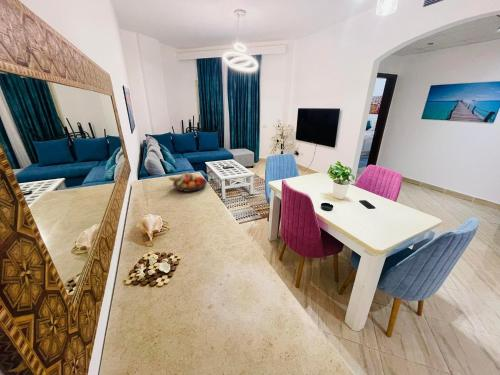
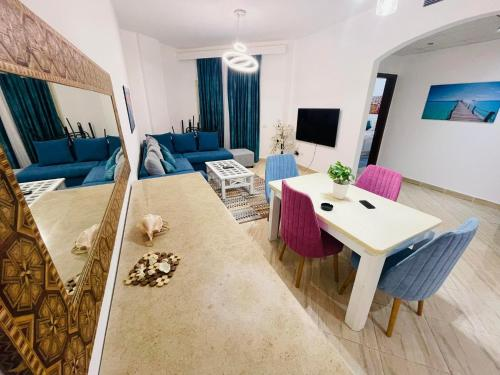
- fruit bowl (189, 180)
